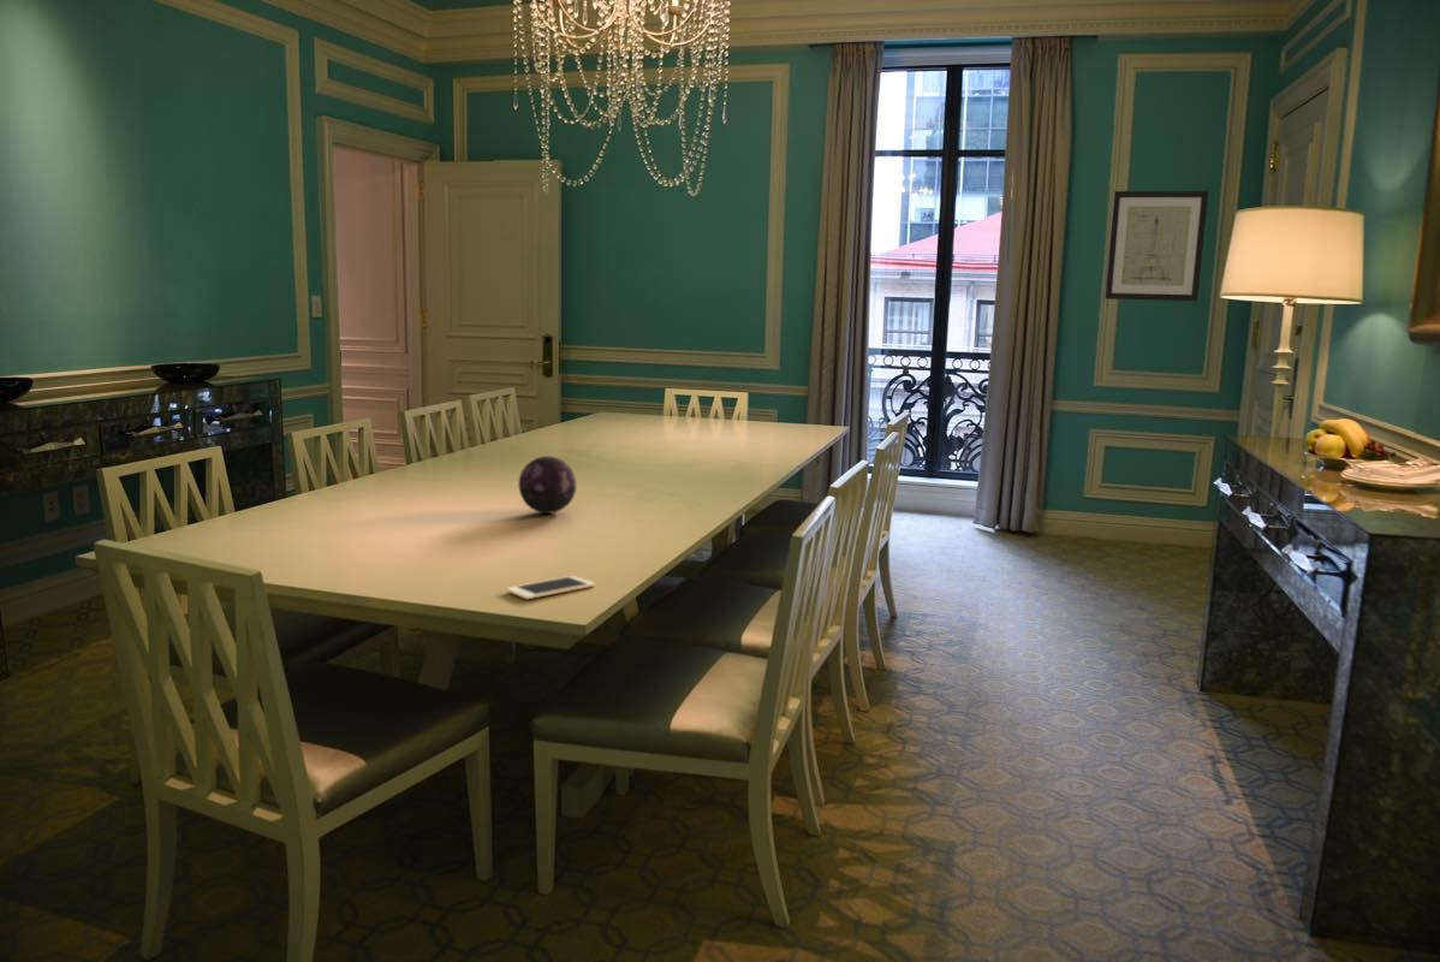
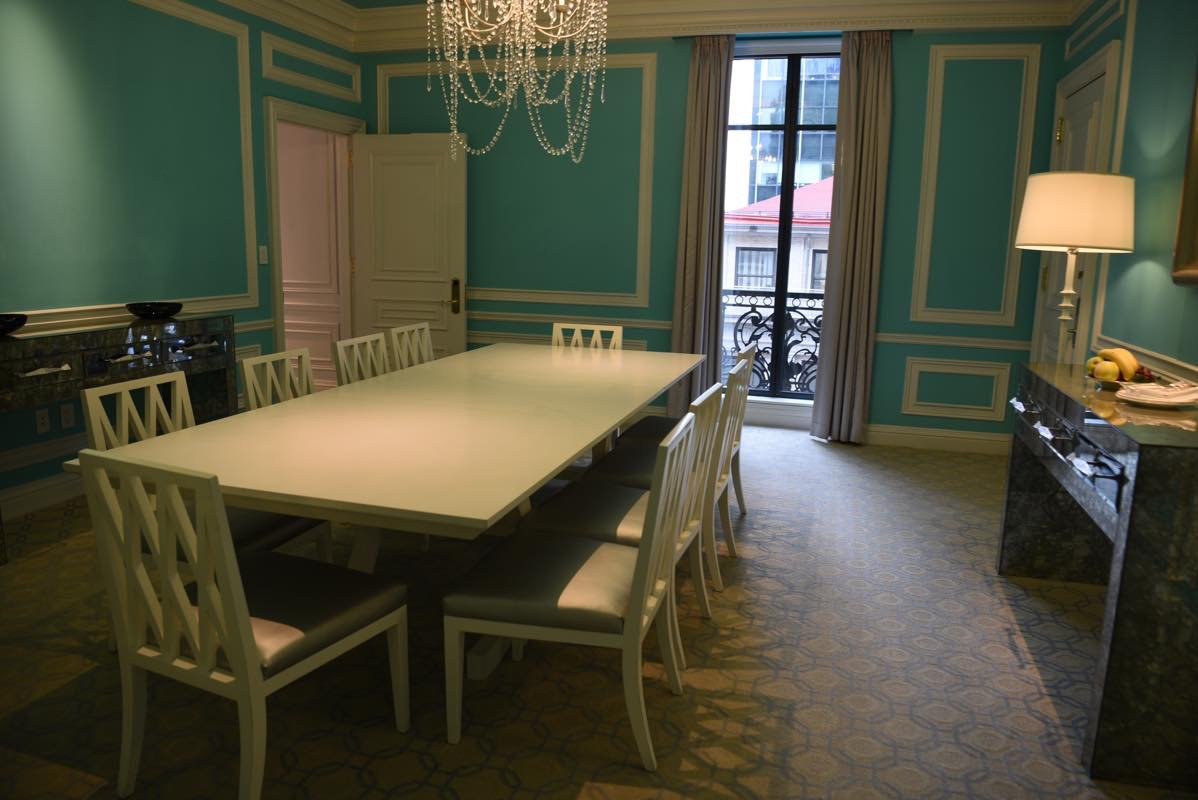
- wall art (1155, 245)
- decorative orb (547, 485)
- cell phone (551, 587)
